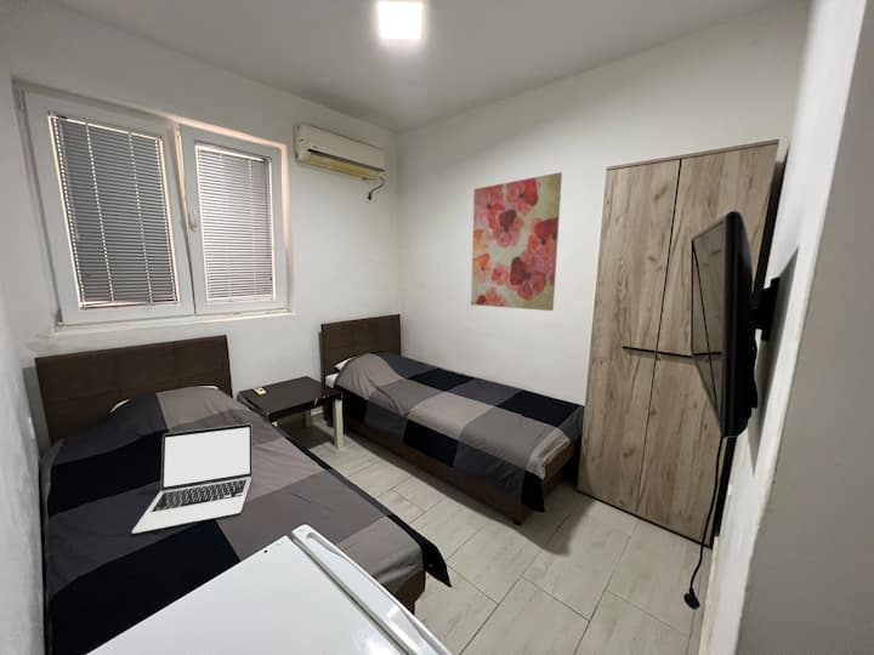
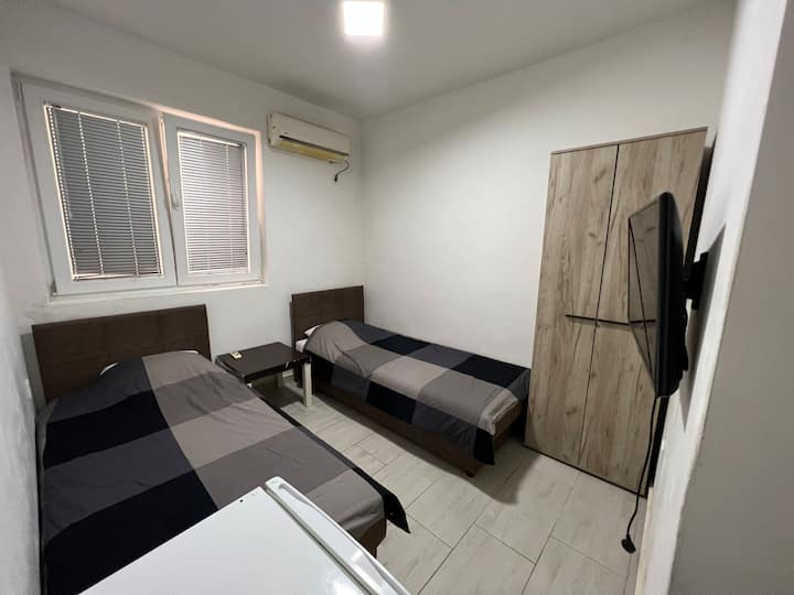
- wall art (511, 246)
- laptop (199, 472)
